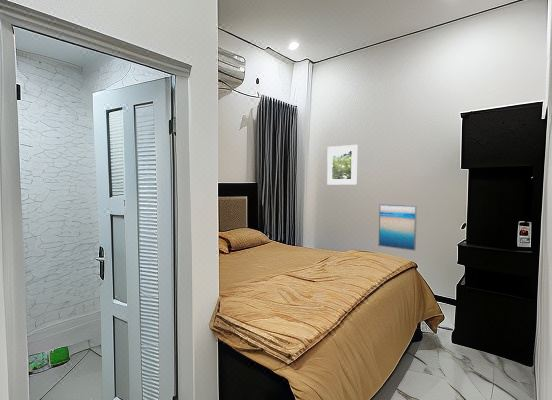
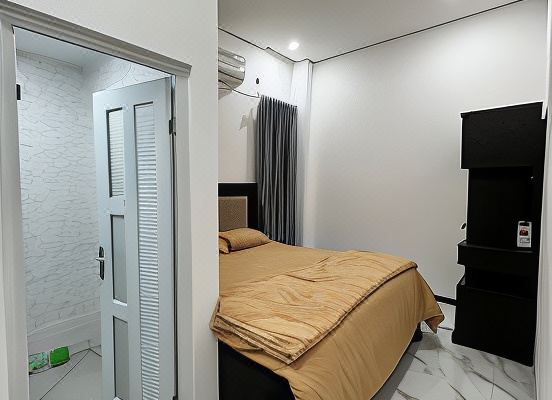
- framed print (341, 165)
- wall art (396, 226)
